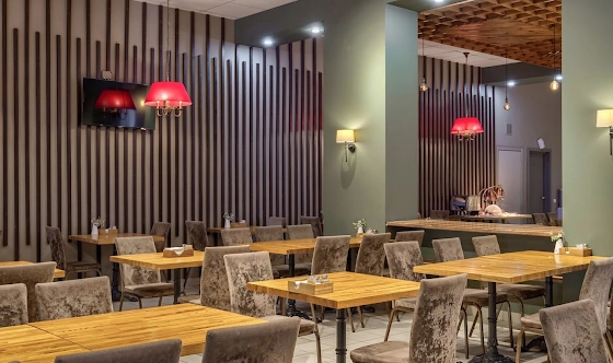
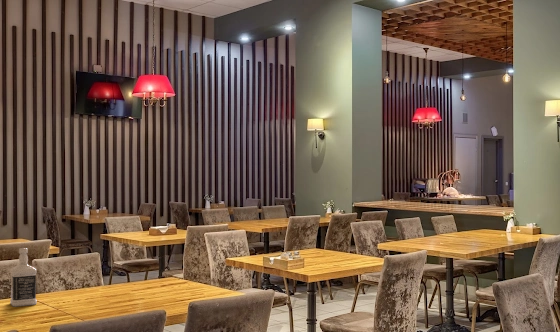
+ bottle (23, 275)
